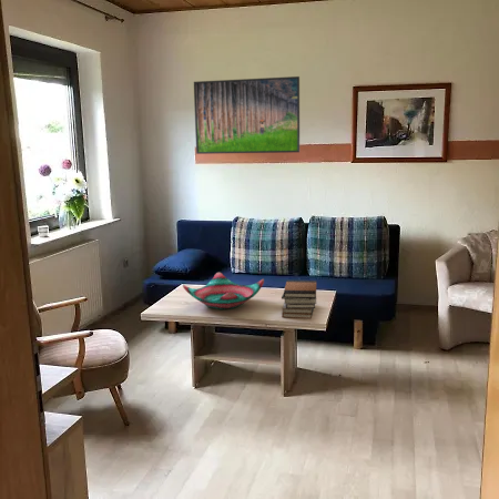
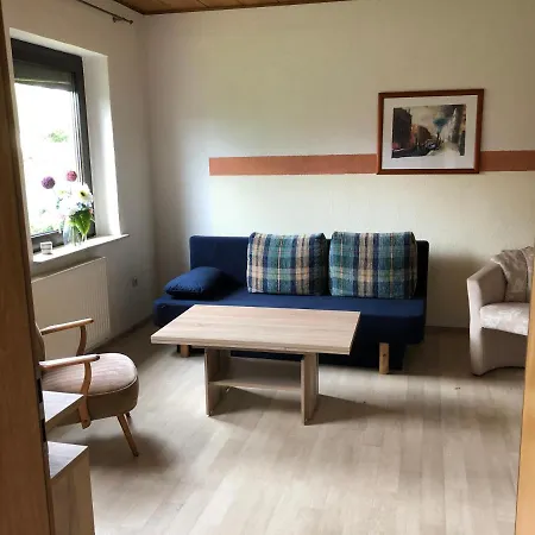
- decorative bowl (224, 293)
- book stack (299, 298)
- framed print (245, 116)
